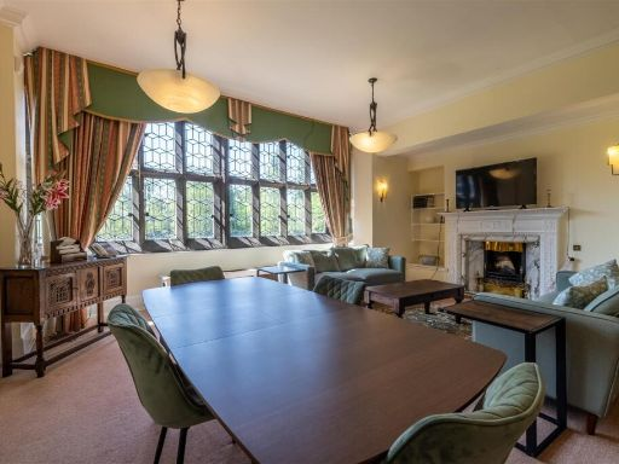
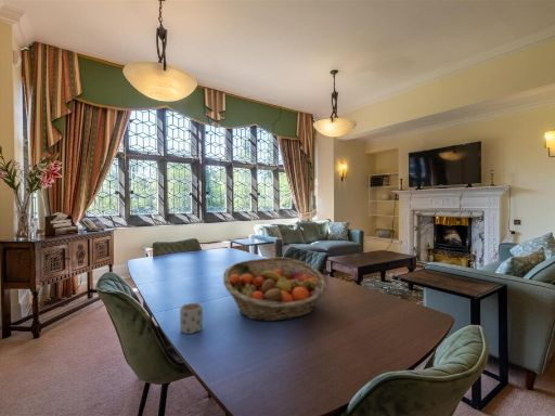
+ fruit basket (275, 286)
+ mug (190, 316)
